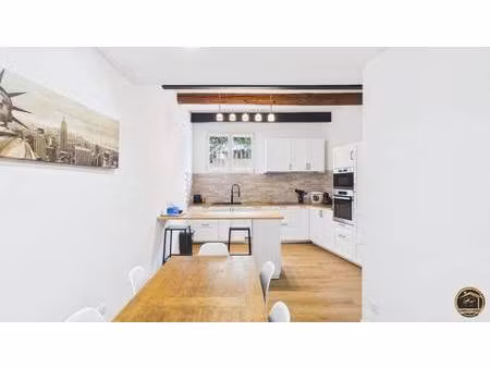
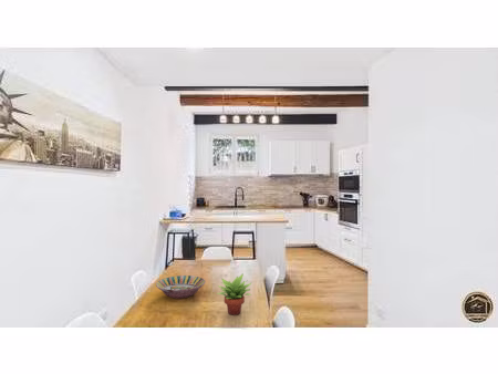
+ serving bowl (180, 288)
+ succulent plant (235, 294)
